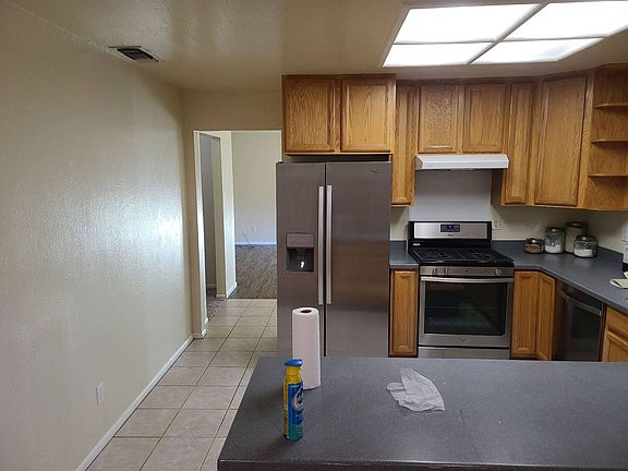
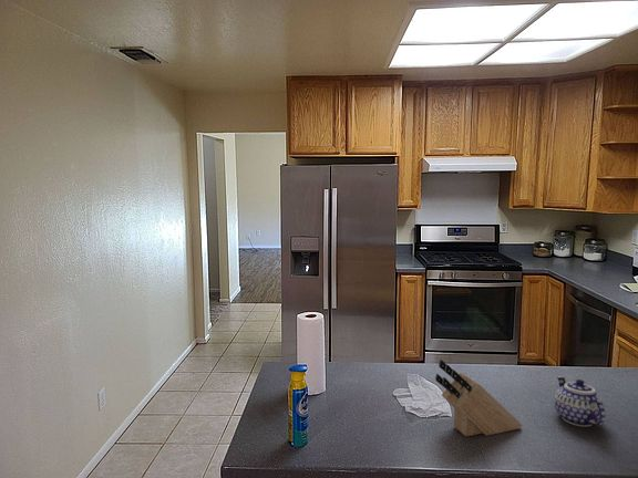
+ teapot (578, 399)
+ knife block (476, 394)
